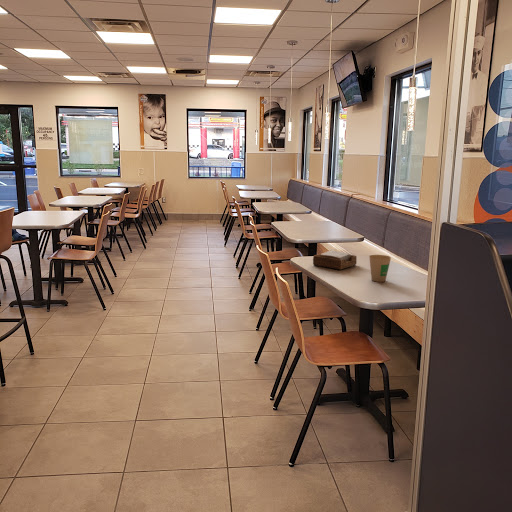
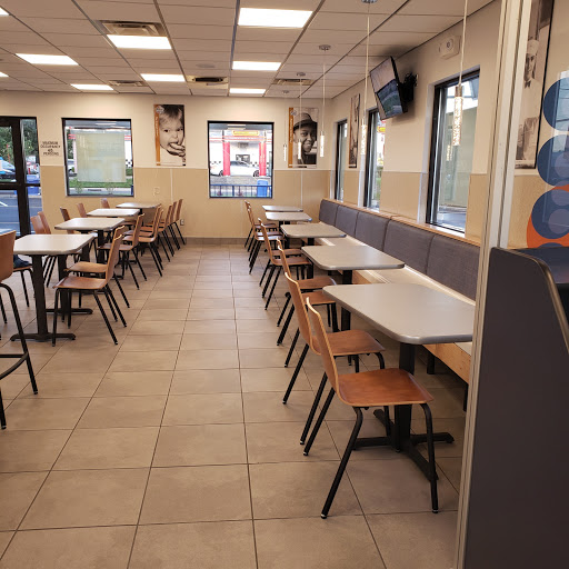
- napkin holder (334, 258)
- paper cup (379, 268)
